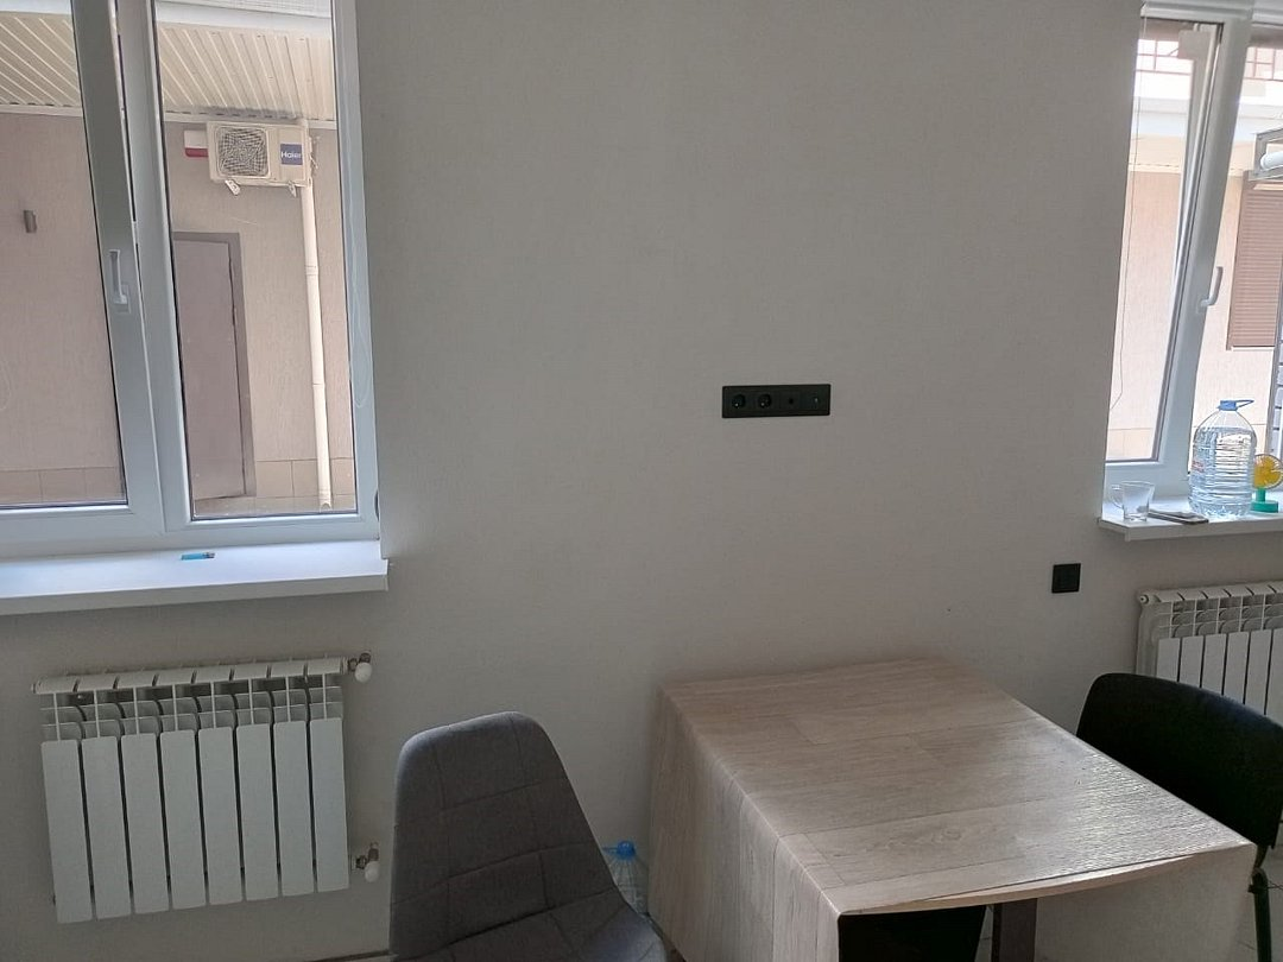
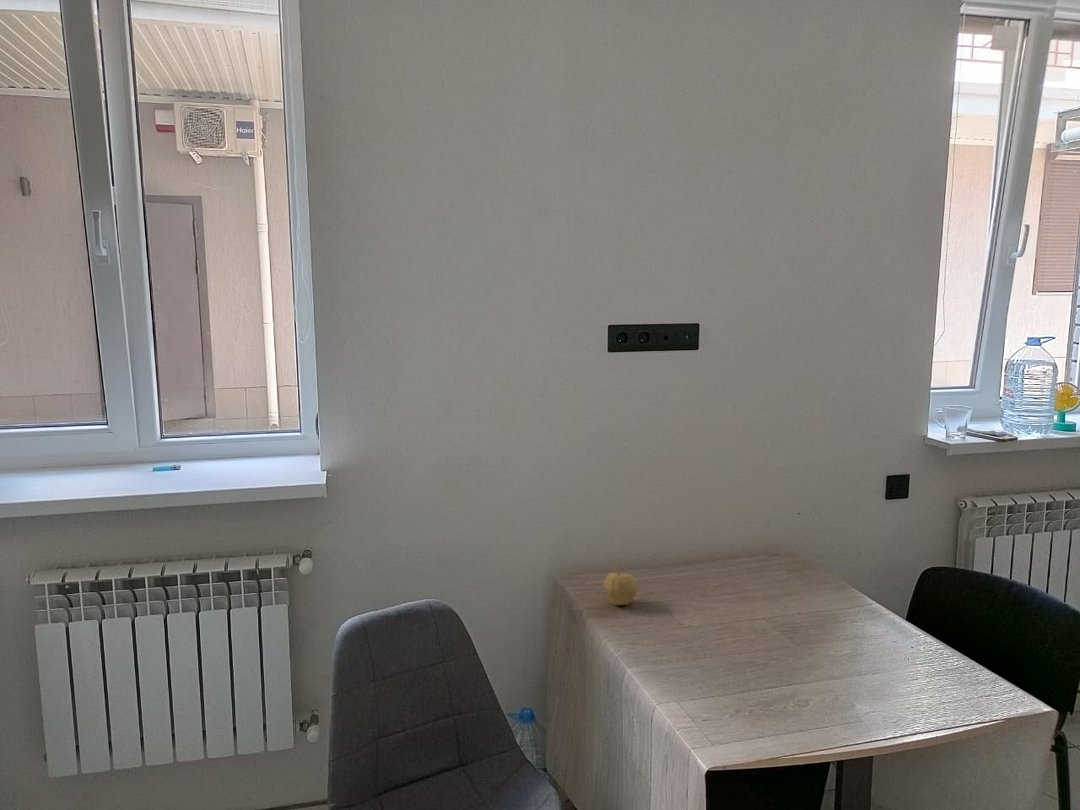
+ fruit (620, 585)
